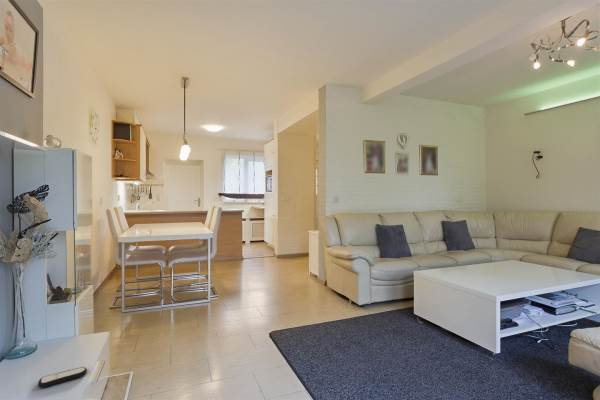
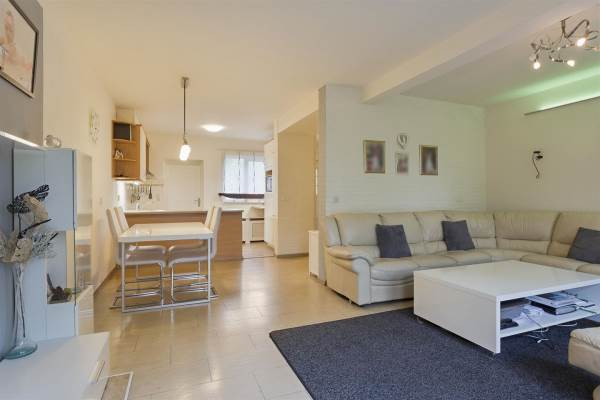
- remote control (63, 376)
